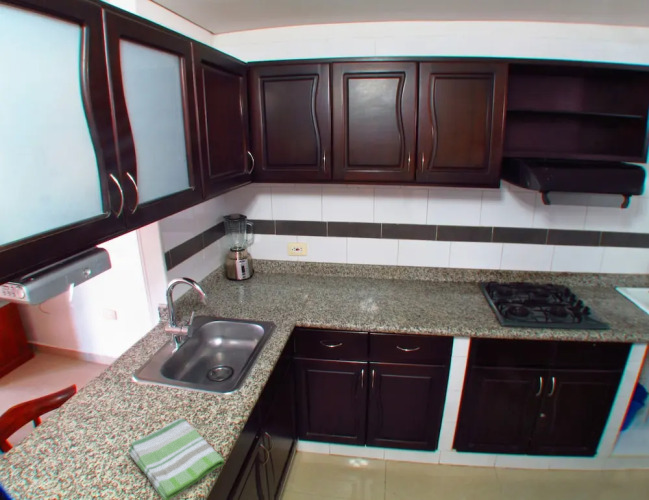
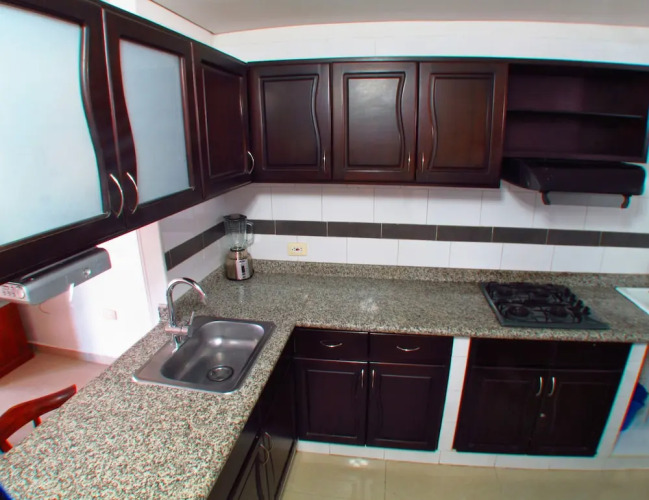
- dish towel (175, 453)
